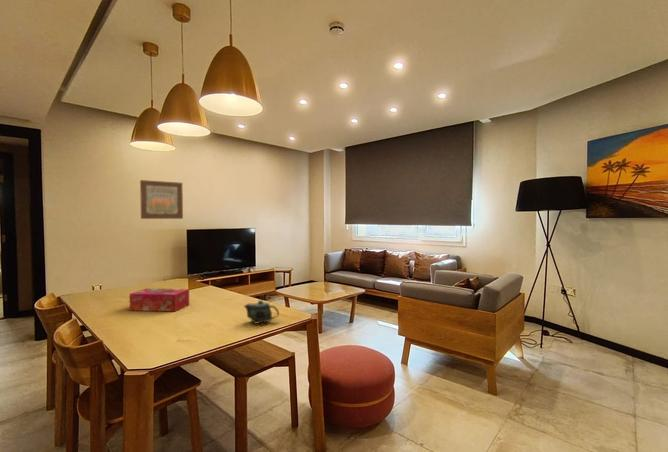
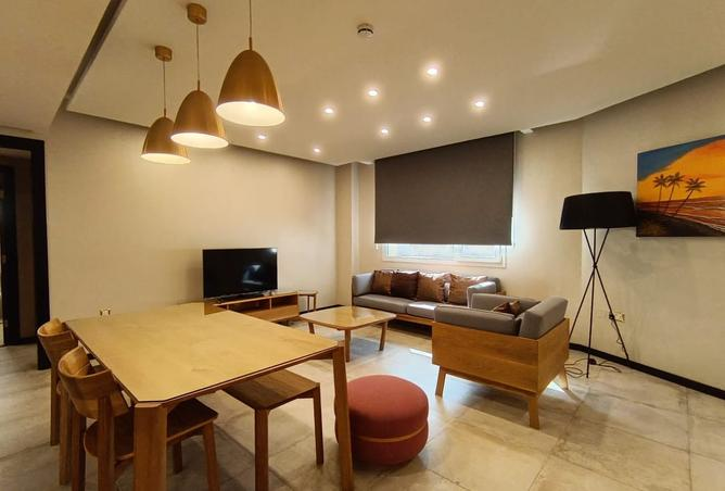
- tissue box (160, 299)
- chinaware (261, 311)
- wall art (162, 200)
